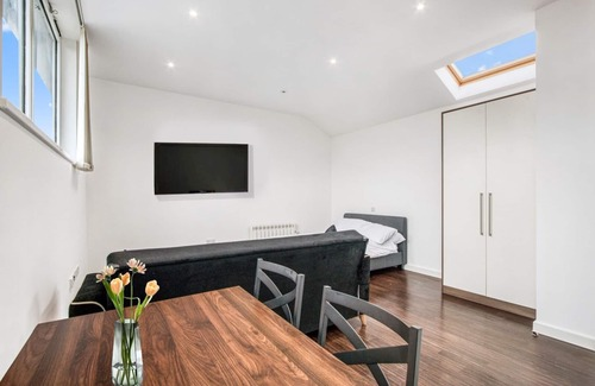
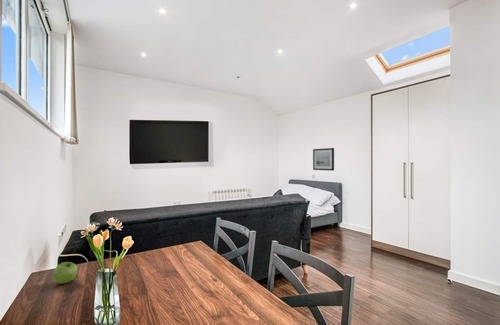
+ wall art (323, 159)
+ fruit (65, 272)
